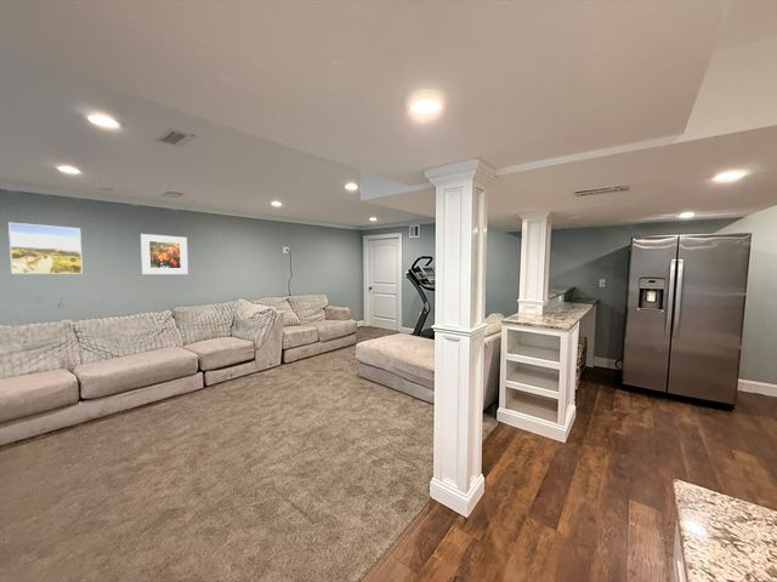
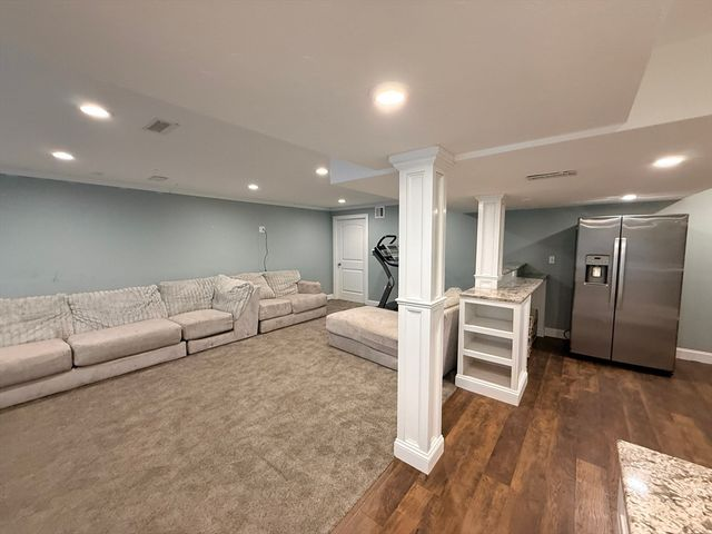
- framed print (47, 250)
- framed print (165, 255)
